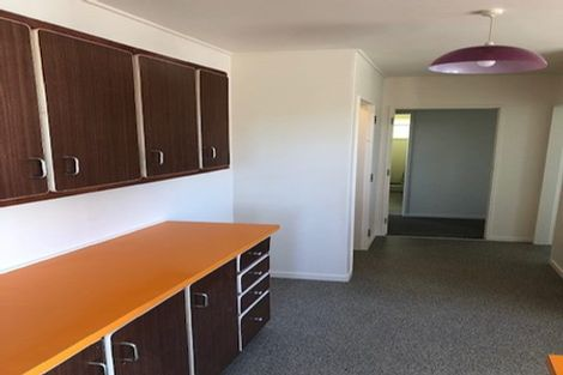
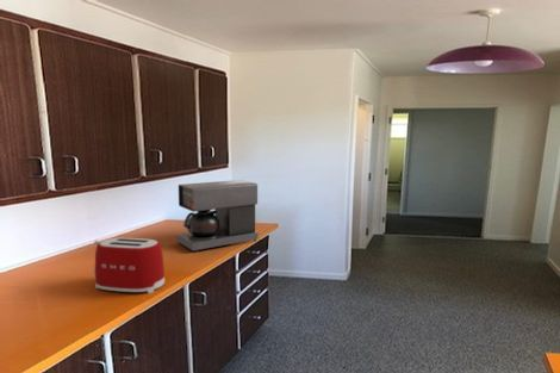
+ toaster (127, 263)
+ coffee maker (218, 213)
